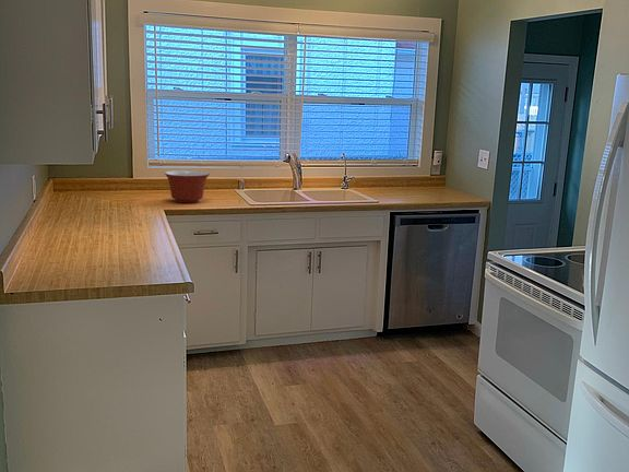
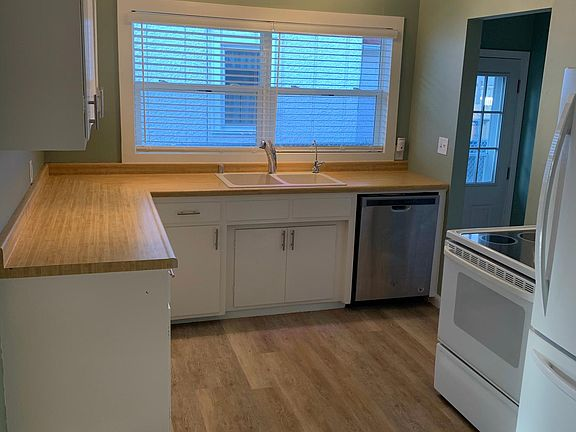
- mixing bowl (187, 187)
